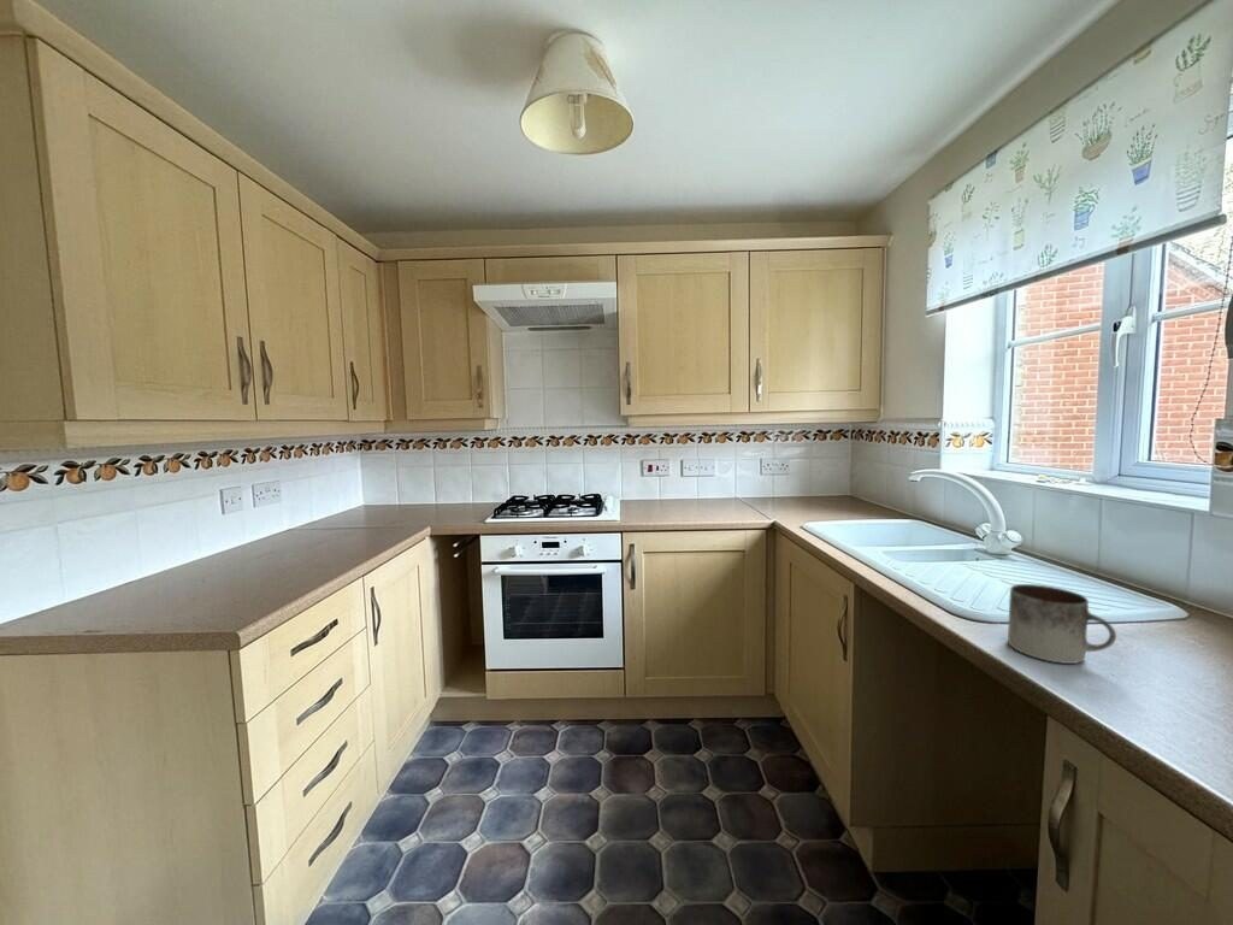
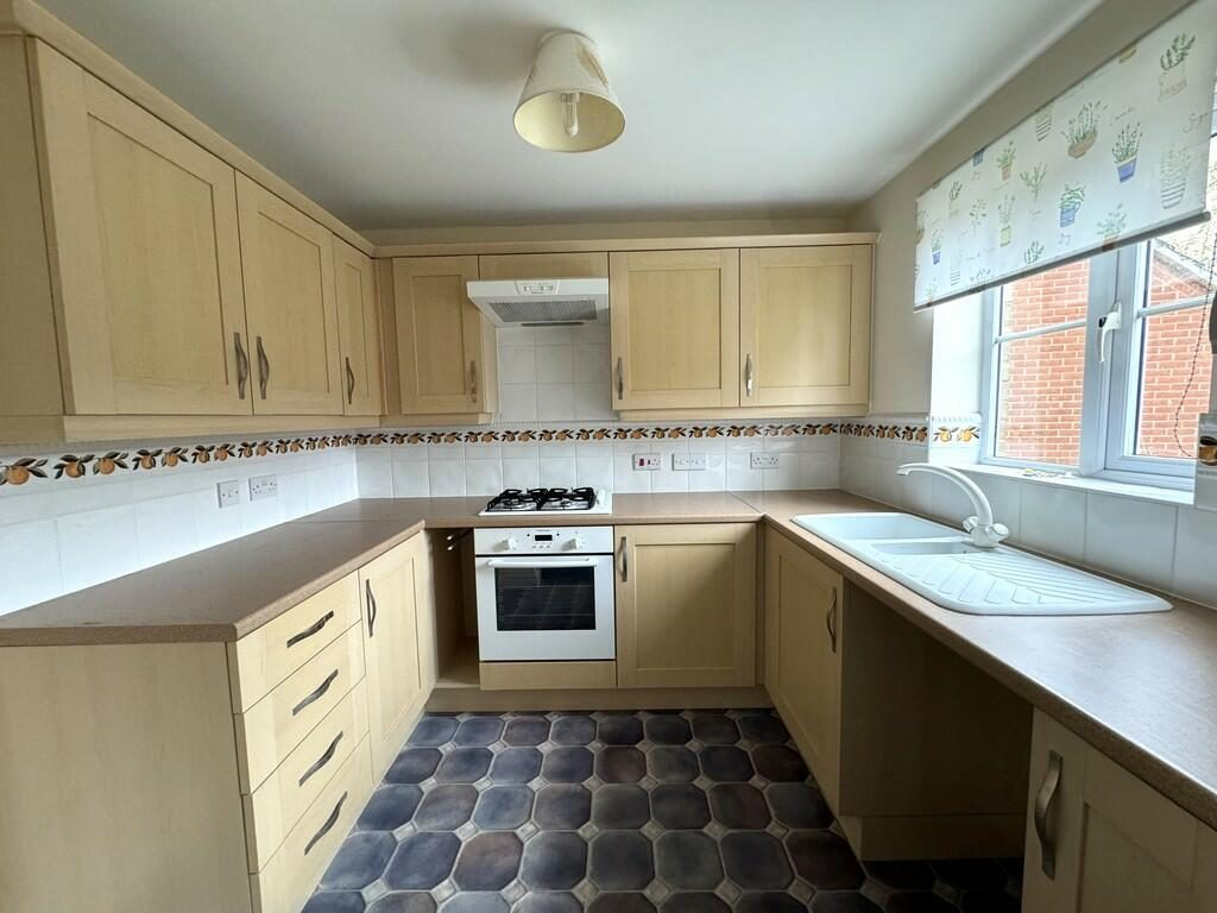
- mug (1057, 624)
